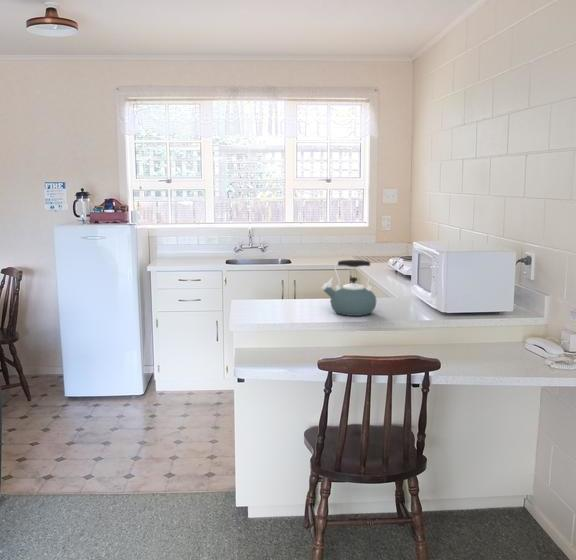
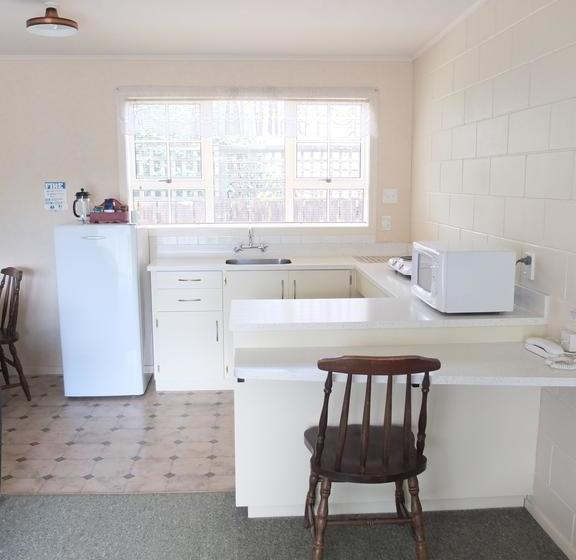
- kettle (348, 286)
